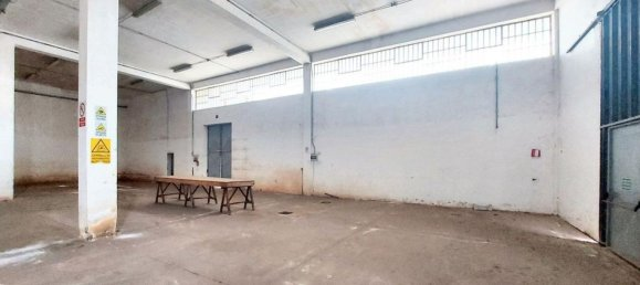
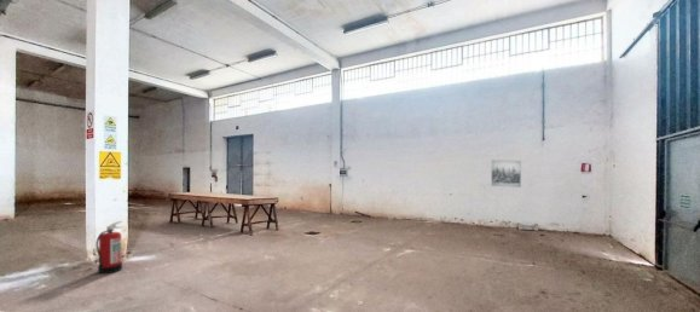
+ fire extinguisher (110, 247)
+ wall art (505, 173)
